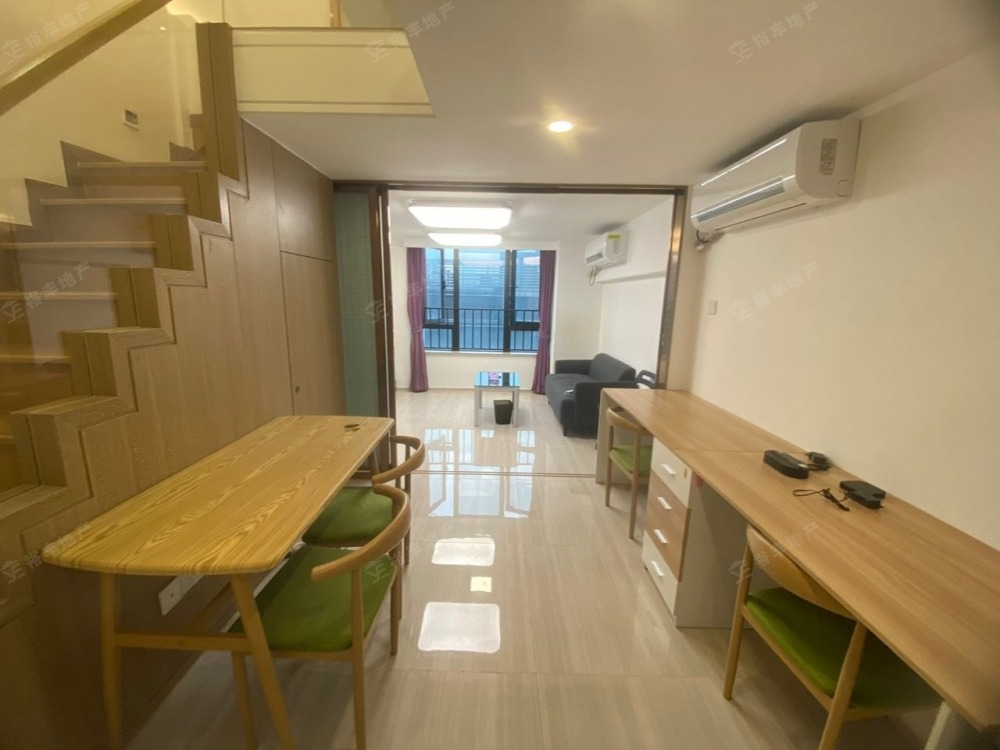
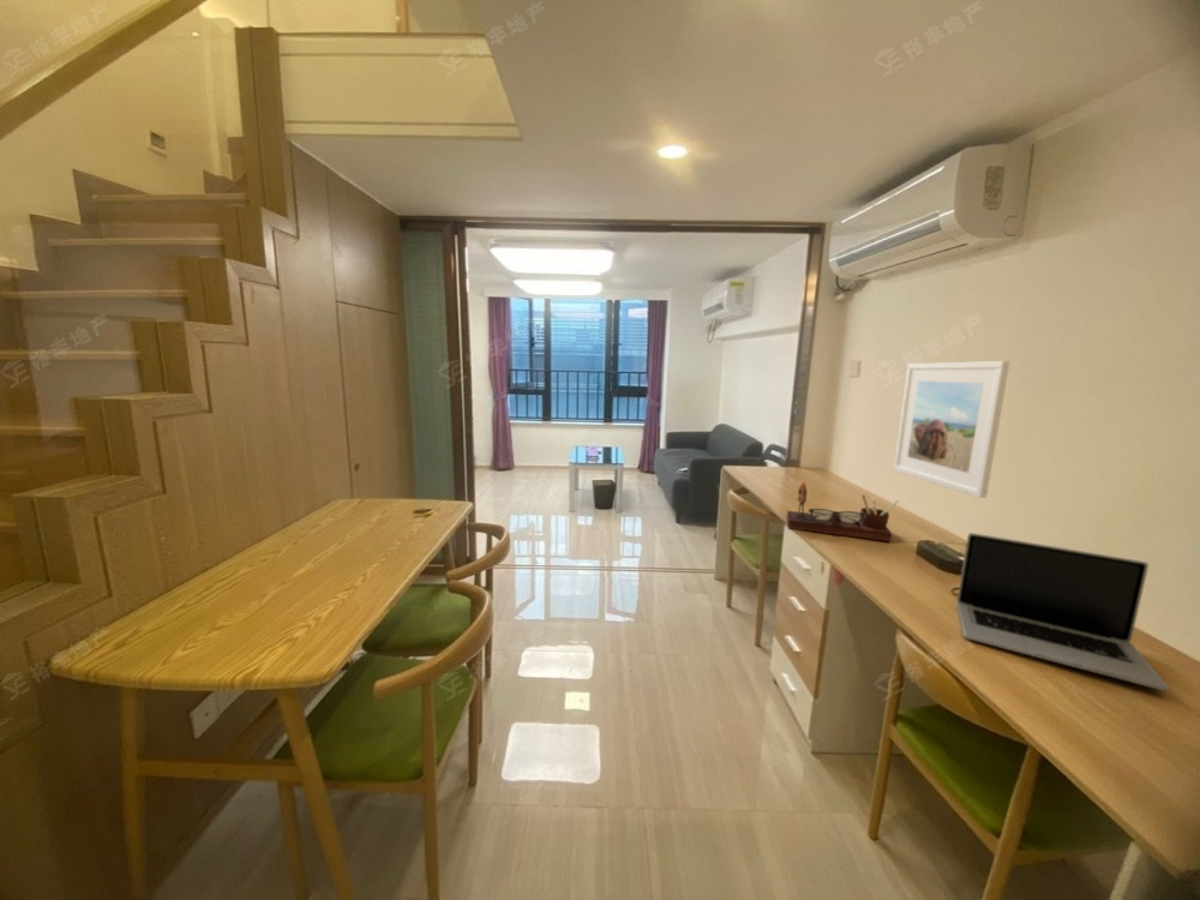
+ desk organizer (841, 511)
+ laptop (1054, 601)
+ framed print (942, 424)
